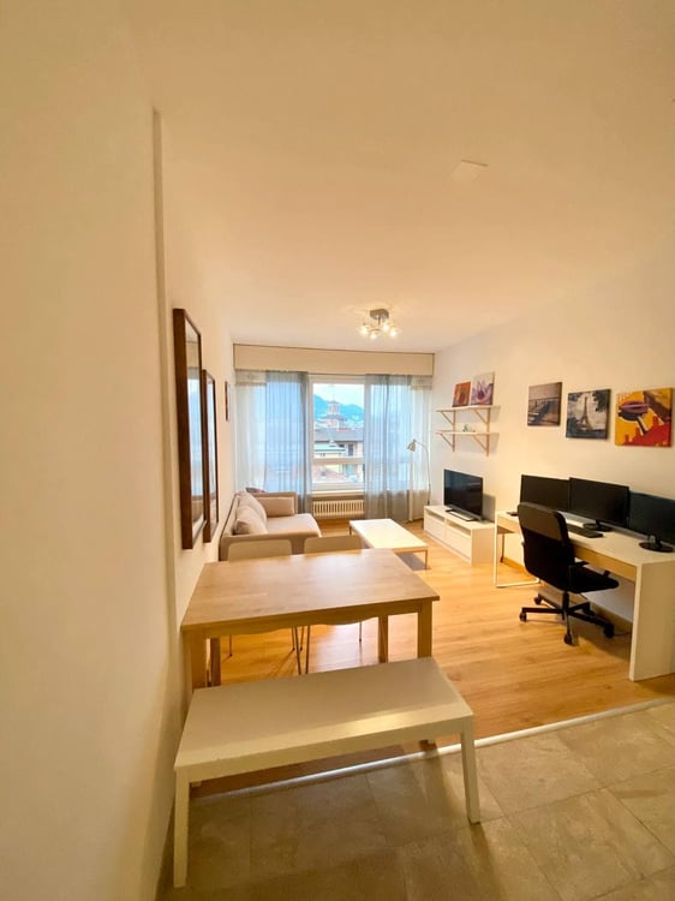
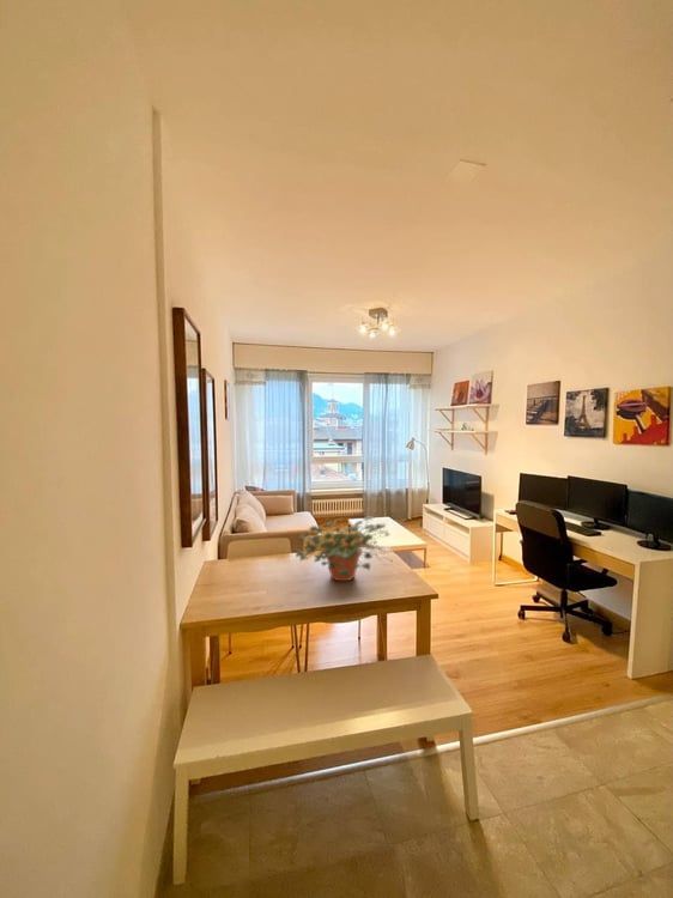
+ potted plant (345, 552)
